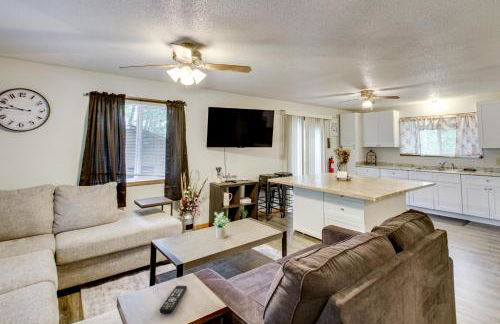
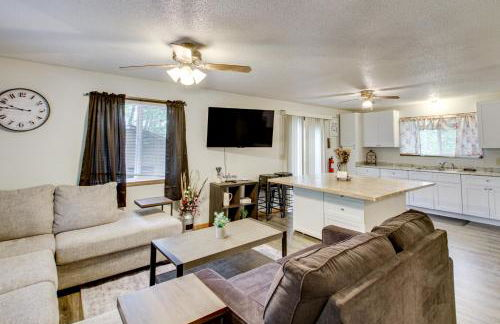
- remote control (174, 298)
